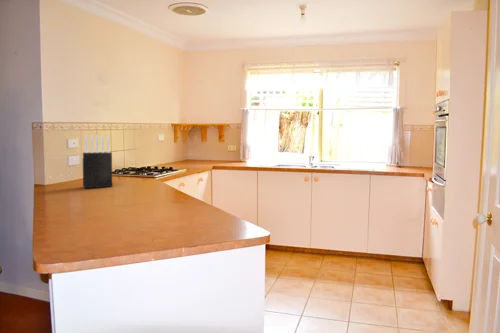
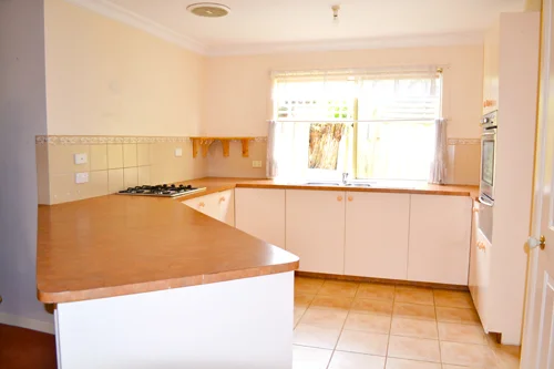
- knife block (97, 160)
